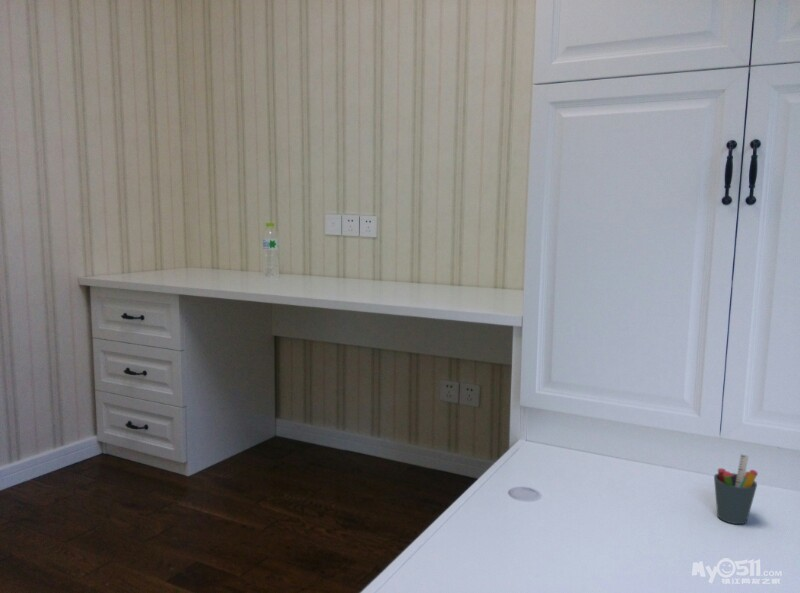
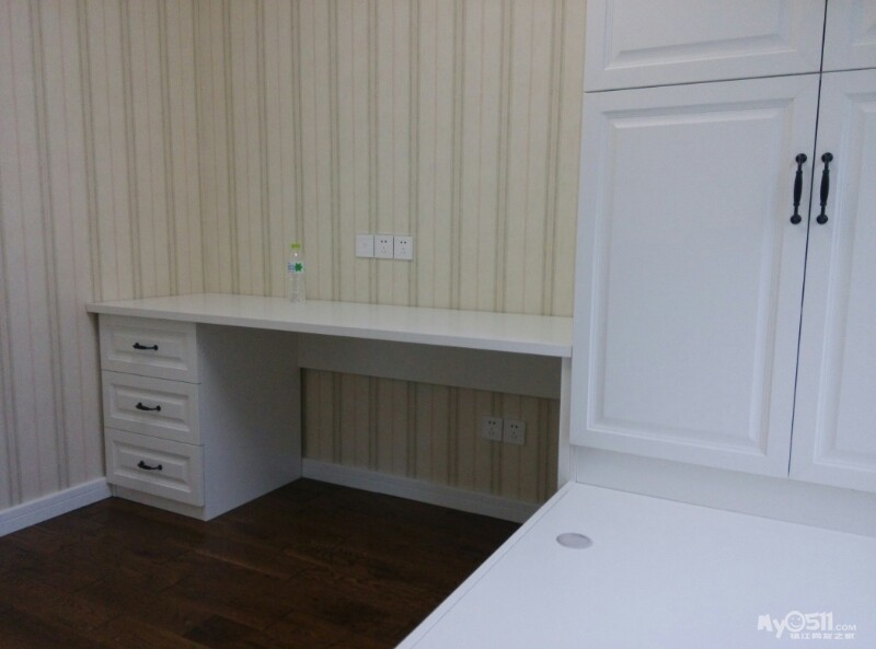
- pen holder (735, 489)
